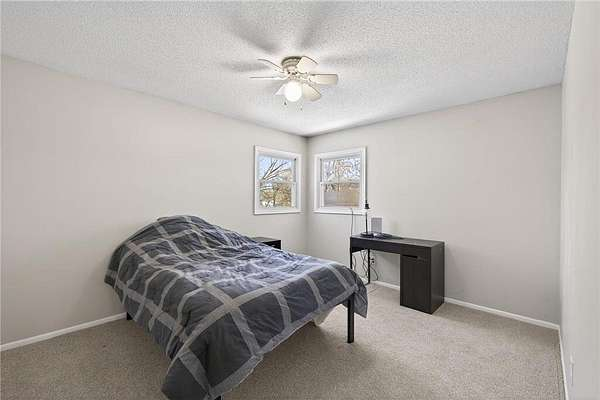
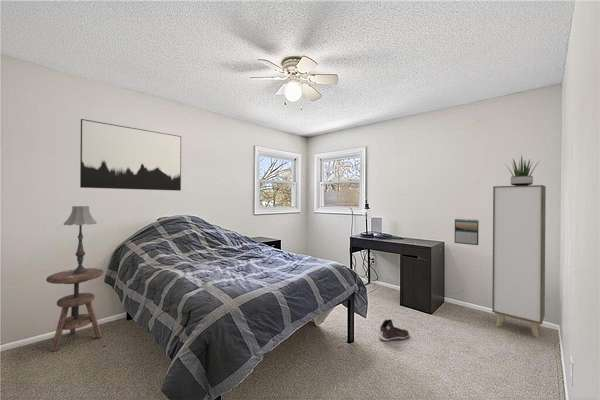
+ calendar (466, 231)
+ table lamp (80, 239)
+ cabinet (518, 256)
+ potted plant (521, 170)
+ wall art (136, 159)
+ side table (76, 306)
+ sneaker (394, 328)
